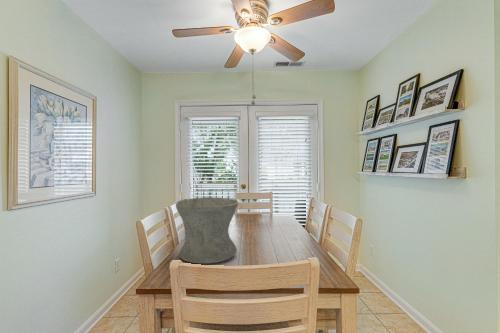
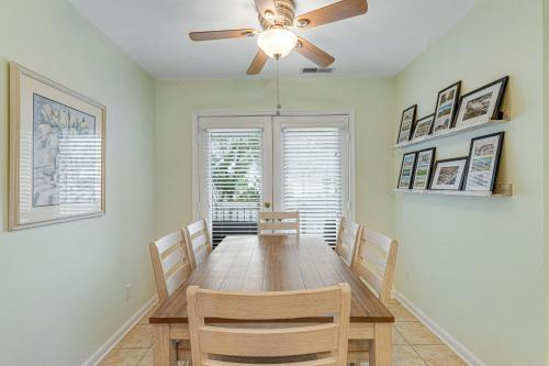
- vase (207, 227)
